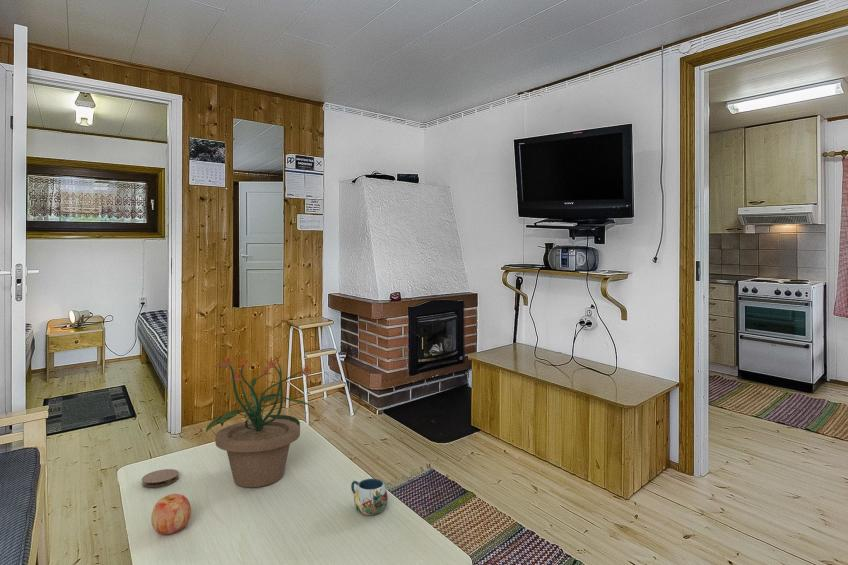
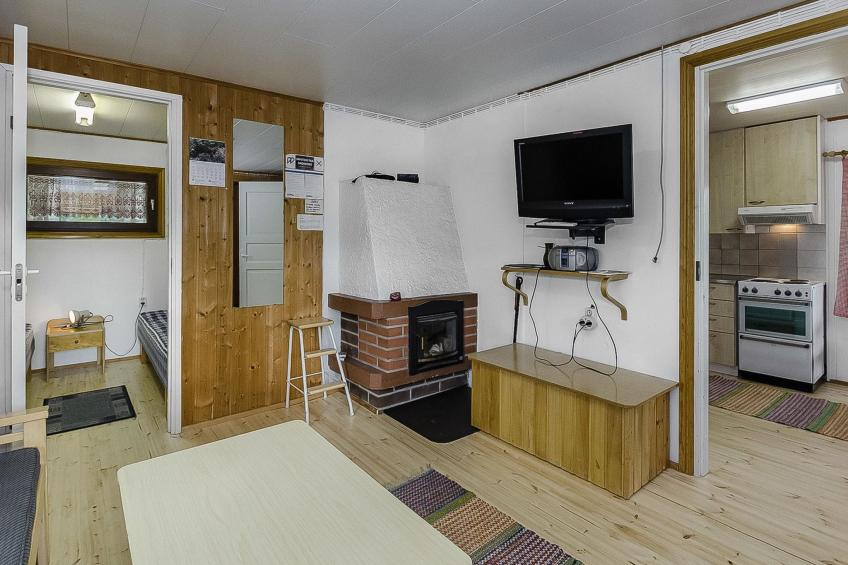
- mug (367, 494)
- apple (171, 513)
- potted plant (258, 415)
- coaster (160, 477)
